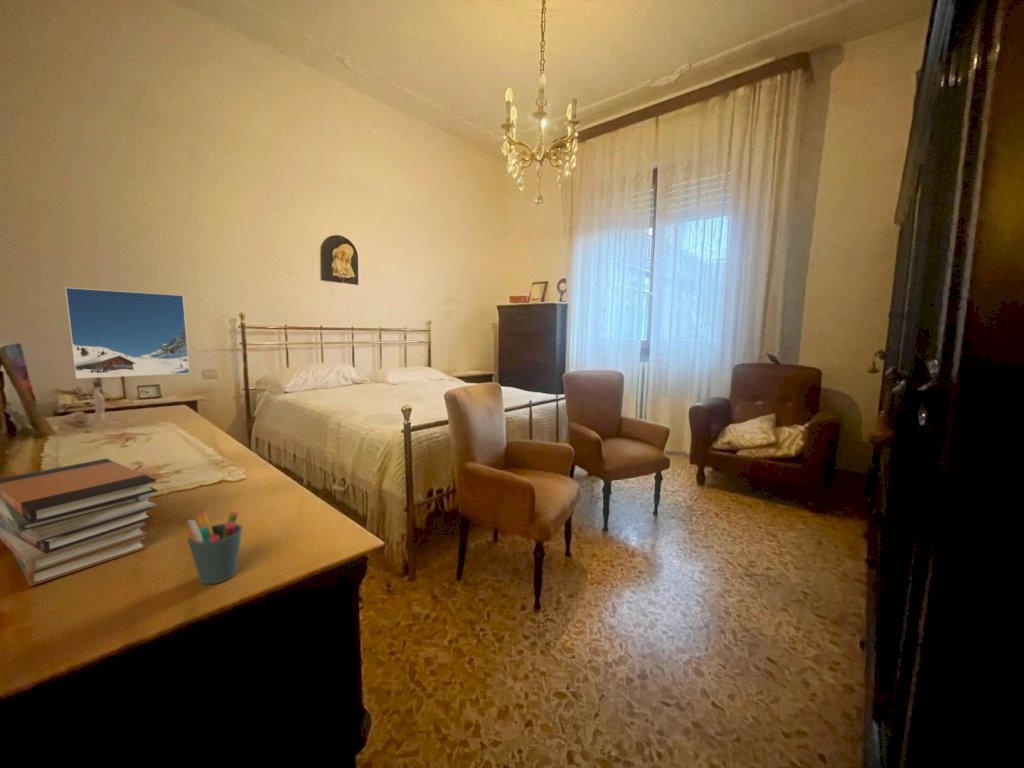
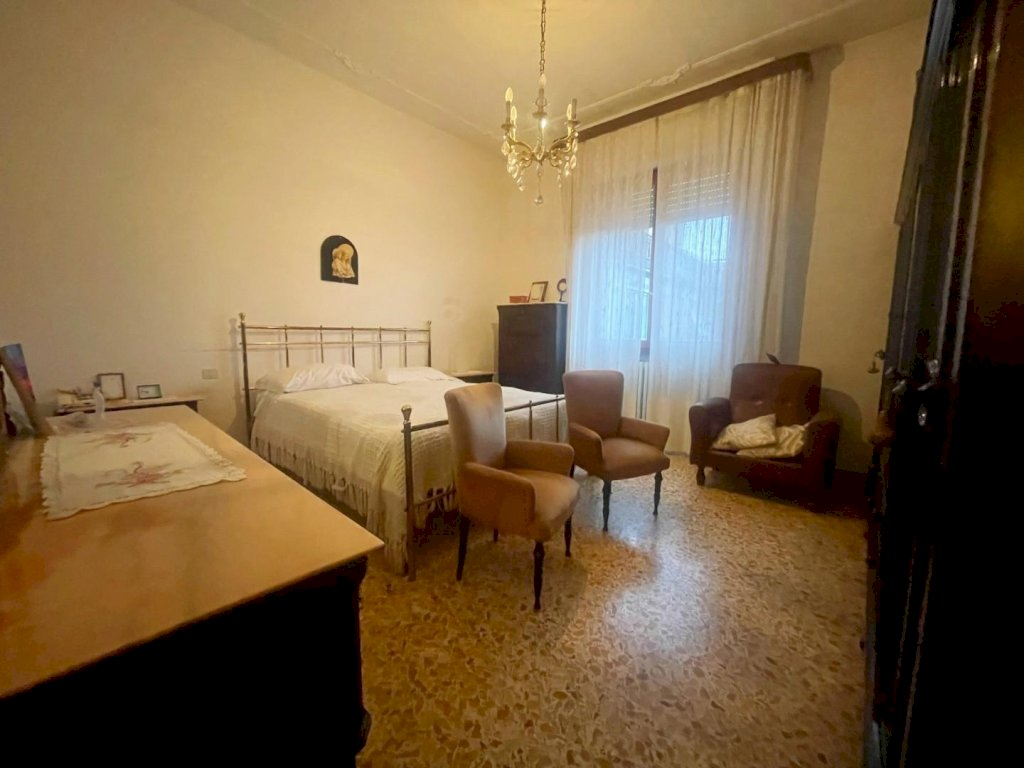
- pen holder (215, 542)
- book stack (75, 512)
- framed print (132, 334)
